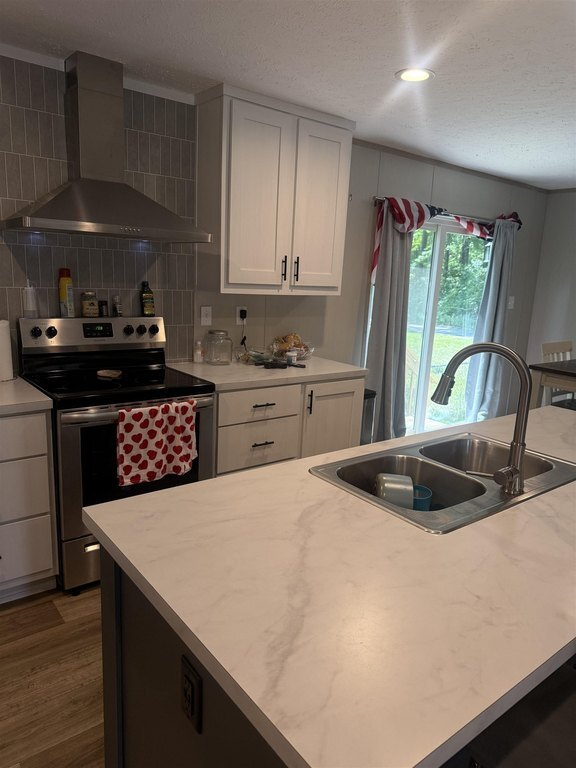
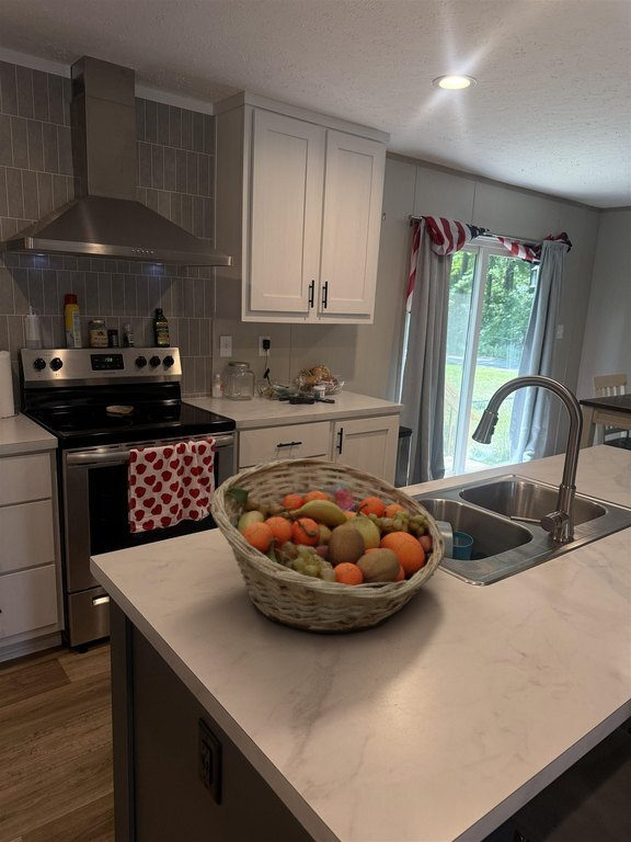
+ fruit basket (332, 535)
